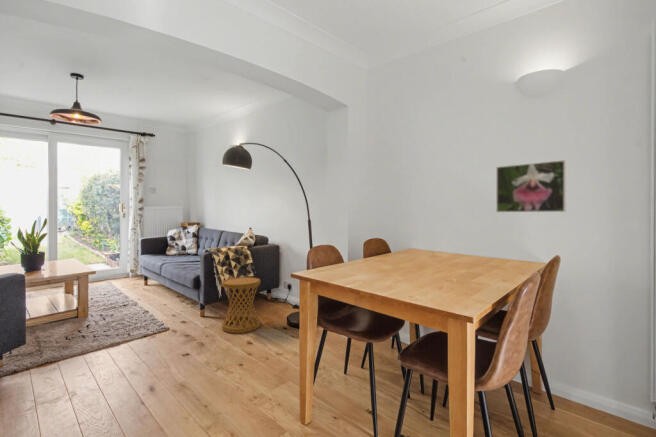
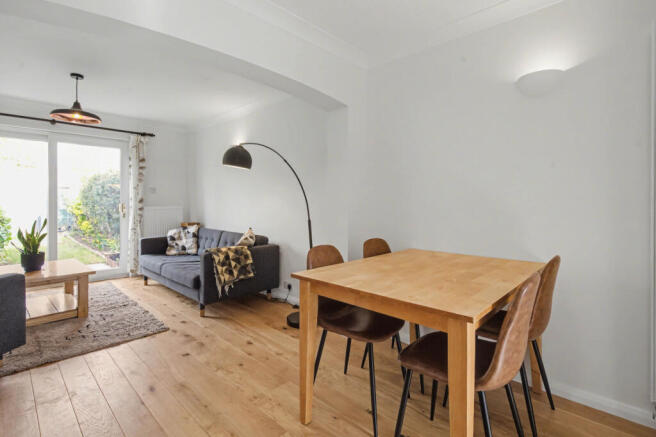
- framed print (528, 188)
- side table (240, 302)
